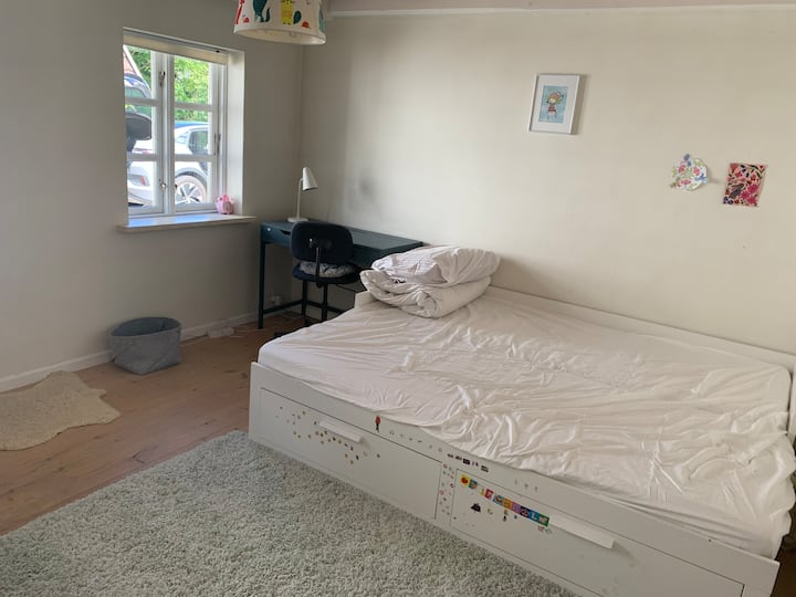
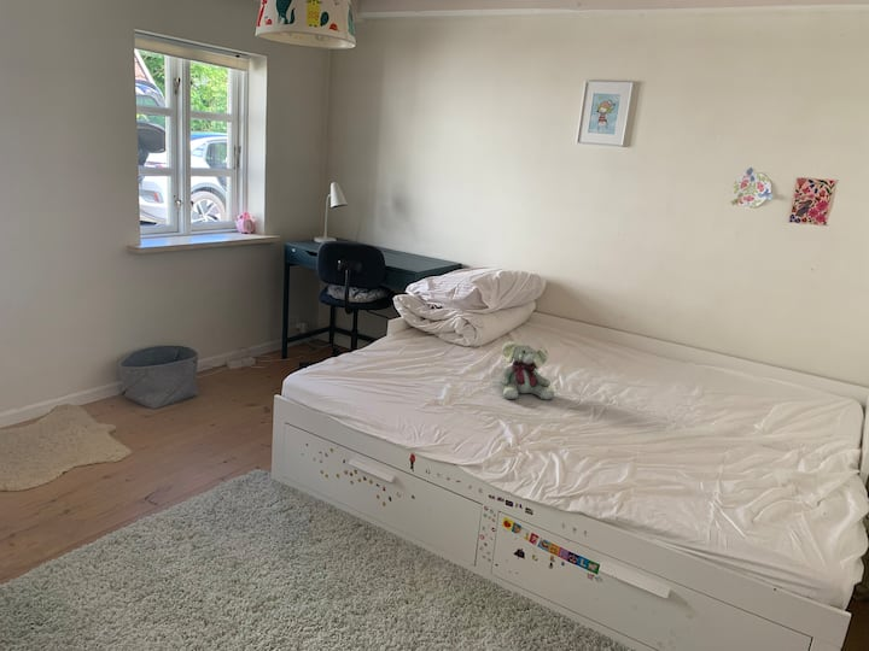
+ plush elephant (524, 366)
